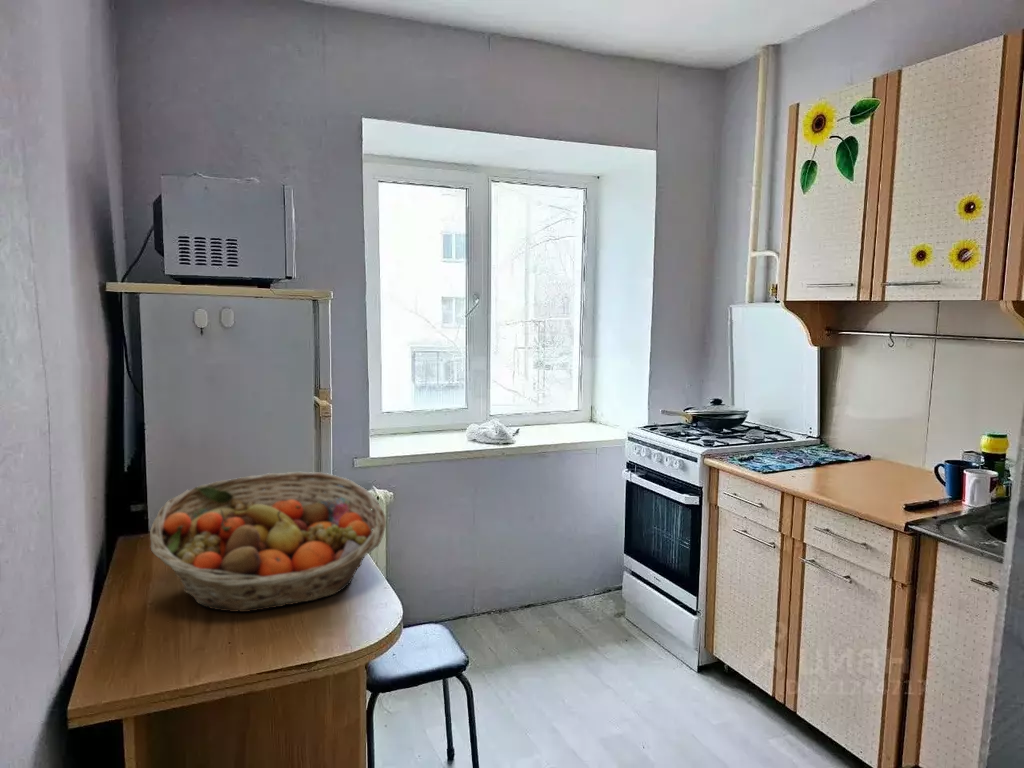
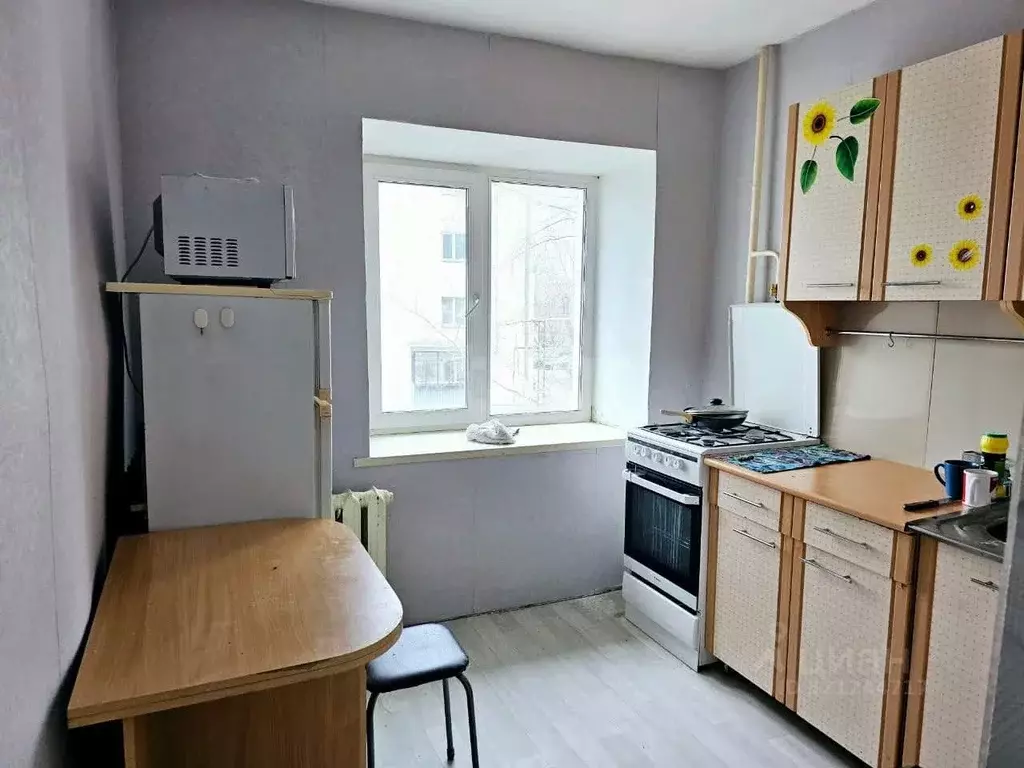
- fruit basket (274, 536)
